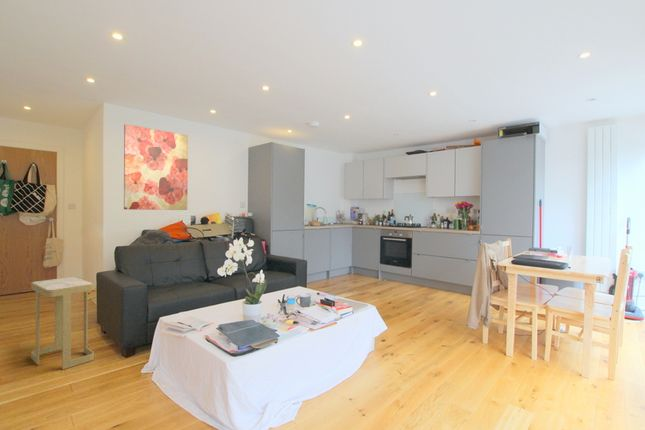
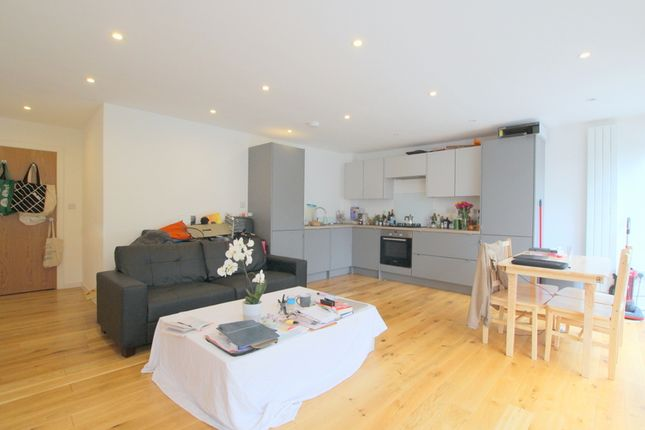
- wall art (157, 170)
- side table (62, 320)
